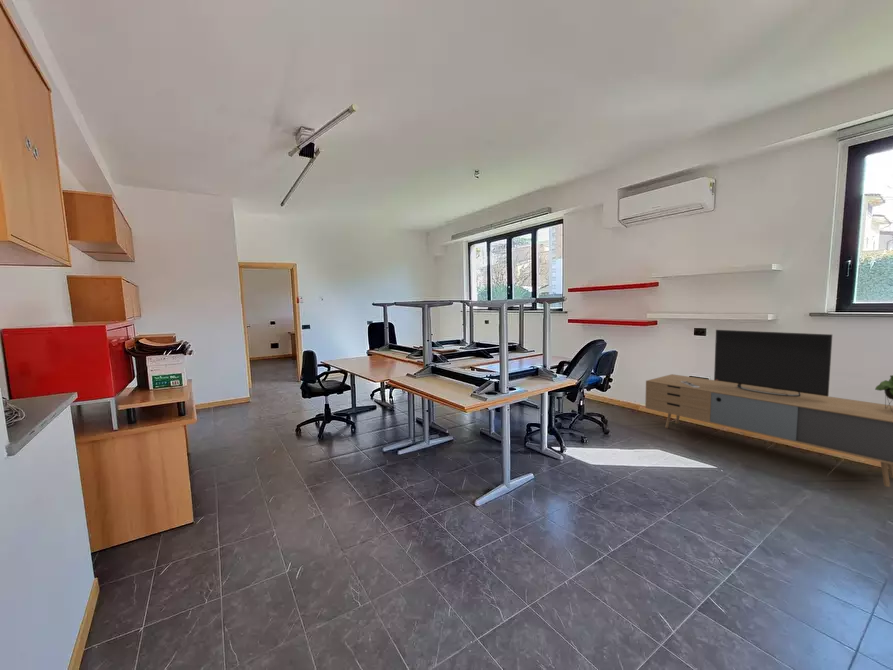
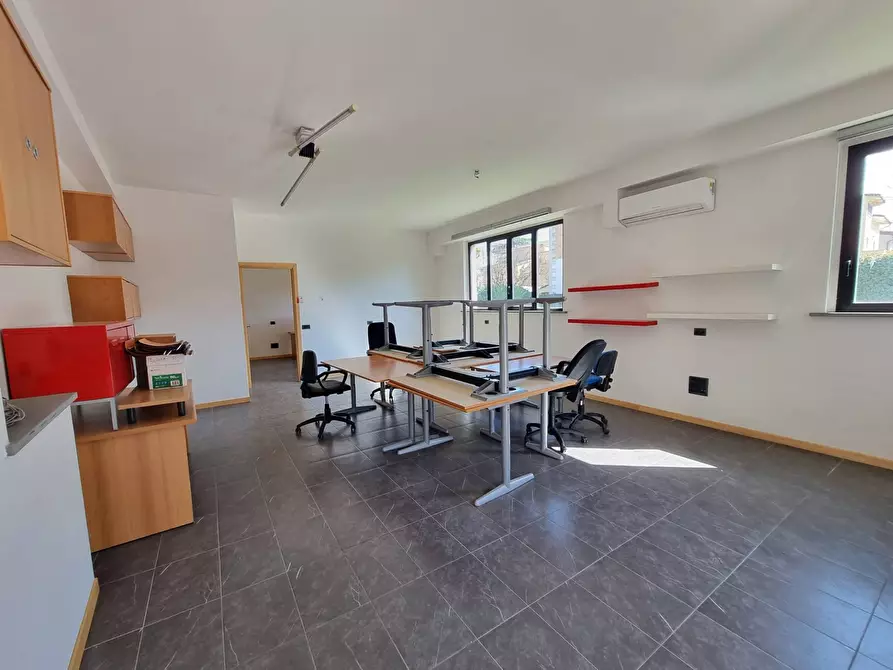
- media console (763, 391)
